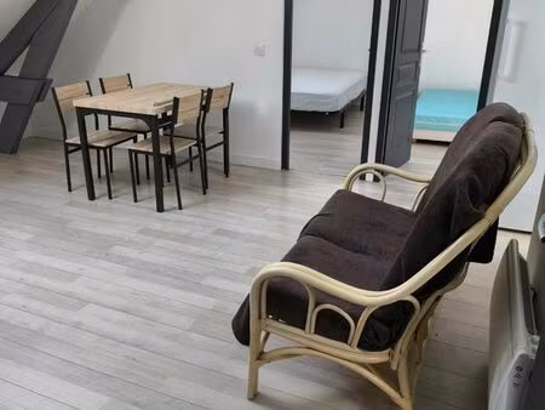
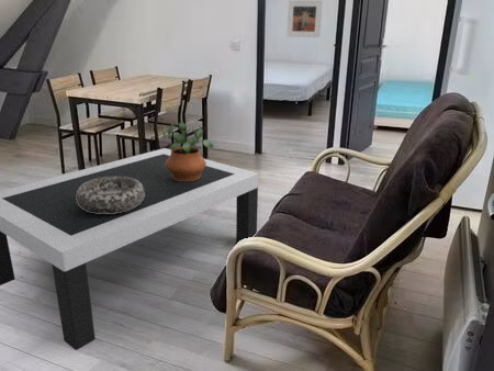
+ coffee table (131, 224)
+ potted plant (189, 150)
+ decorative bowl (111, 194)
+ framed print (304, 19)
